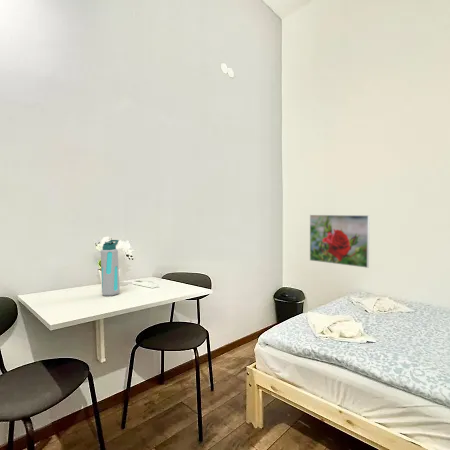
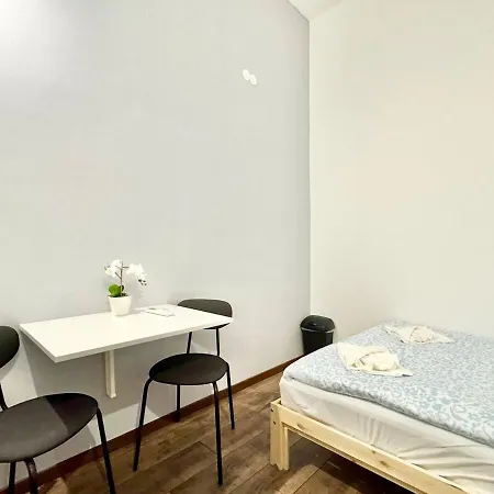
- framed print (337, 239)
- water bottle (110, 267)
